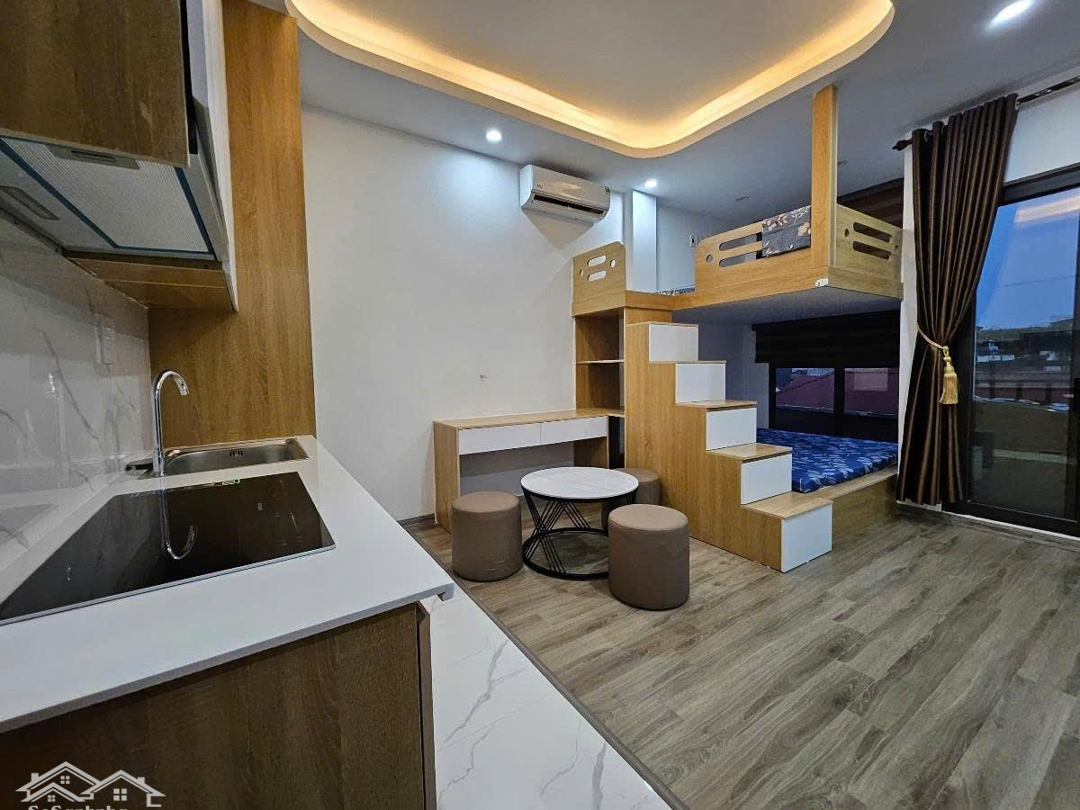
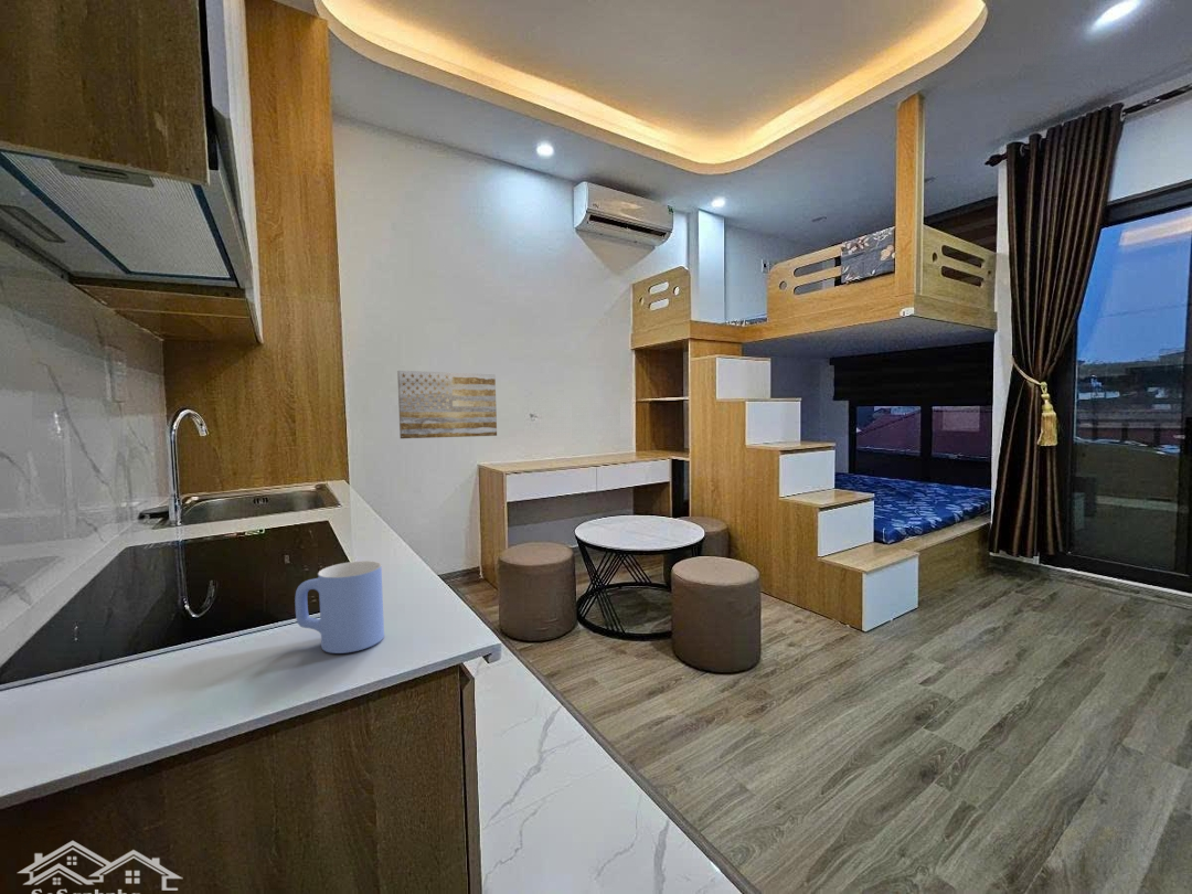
+ mug (341, 603)
+ wall art (449, 404)
